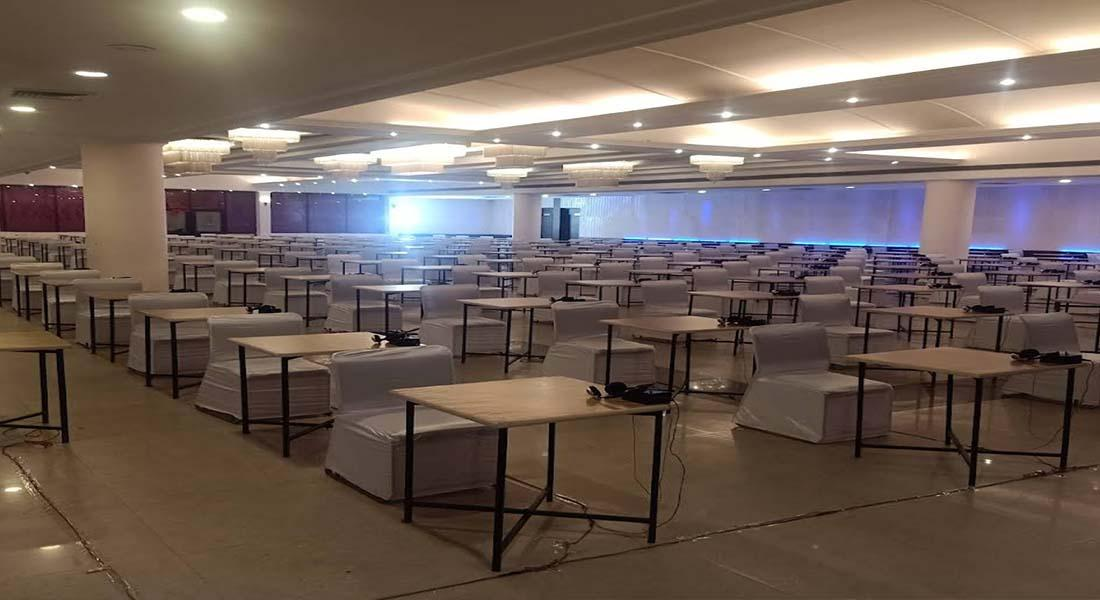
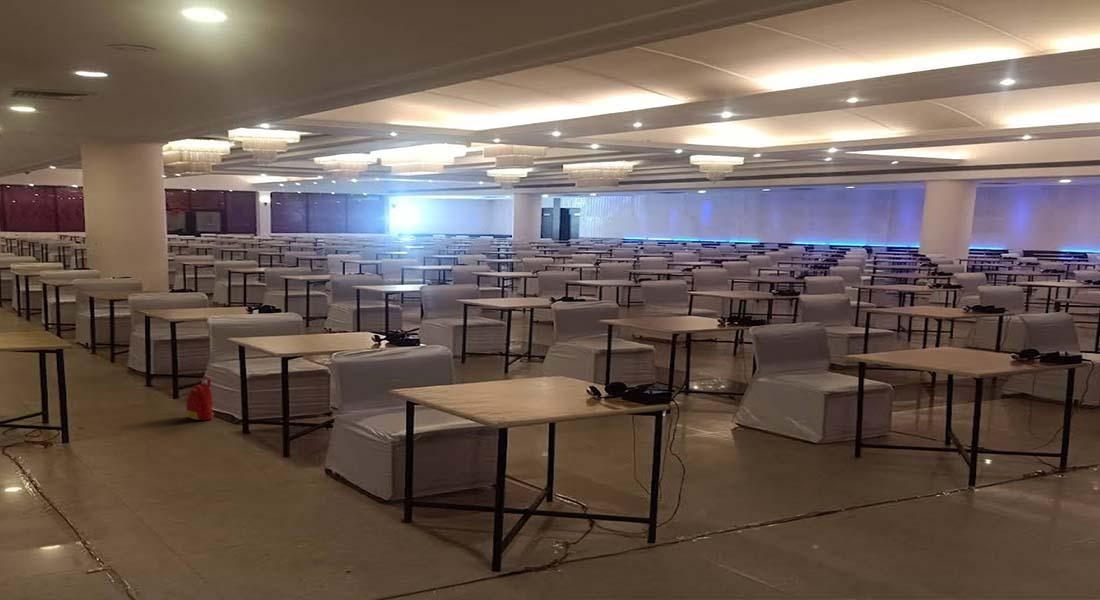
+ backpack (199, 397)
